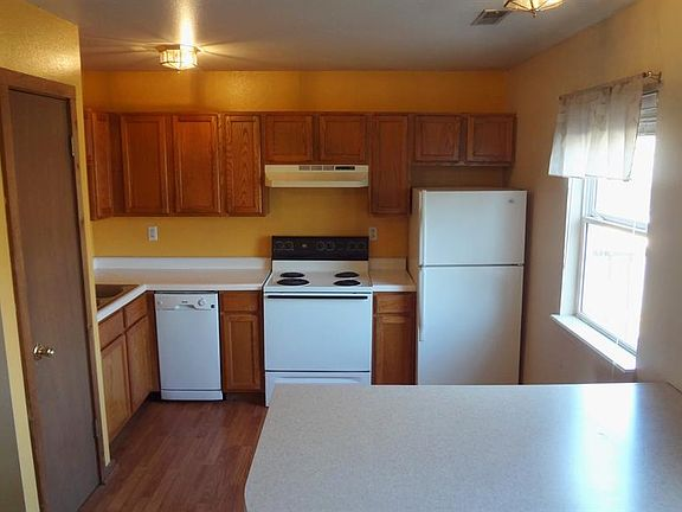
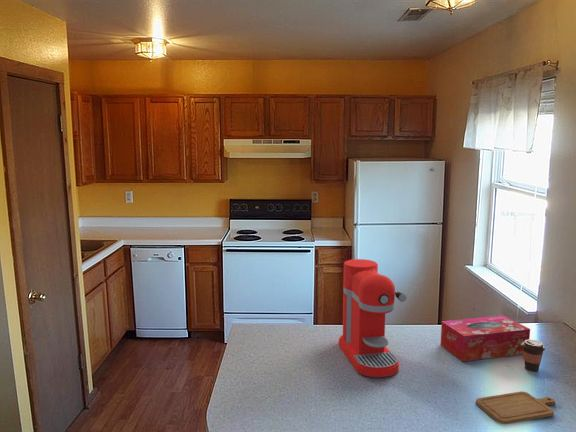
+ chopping board (520, 405)
+ coffee maker (370, 313)
+ coffee cup (532, 355)
+ tissue box (484, 337)
